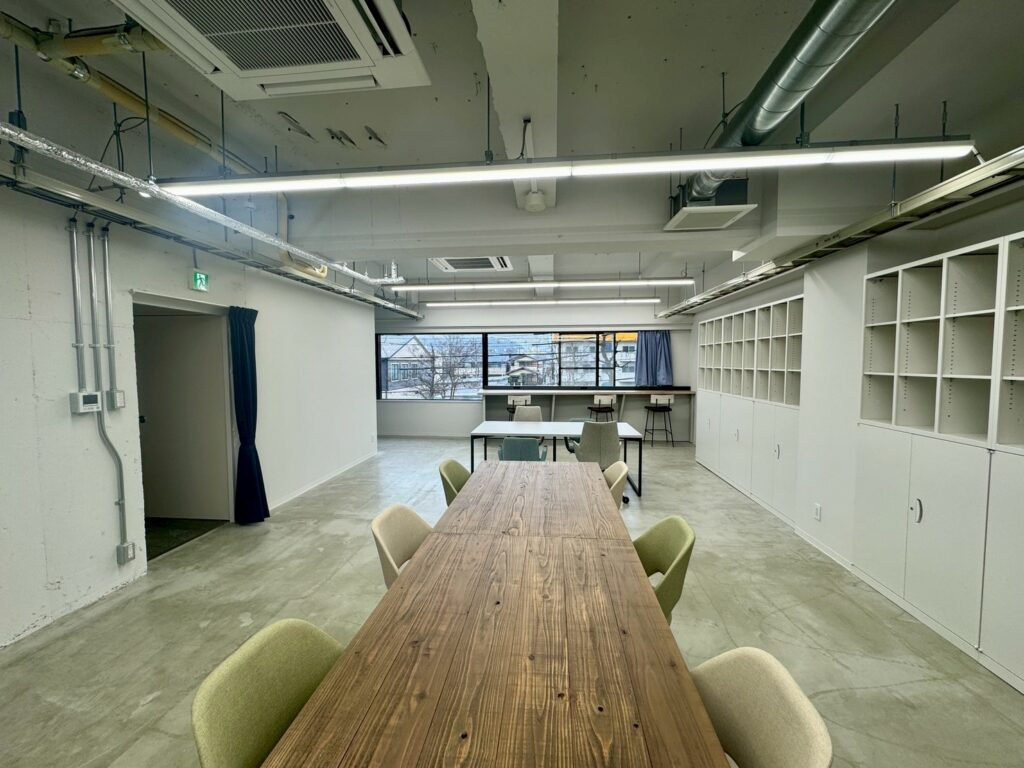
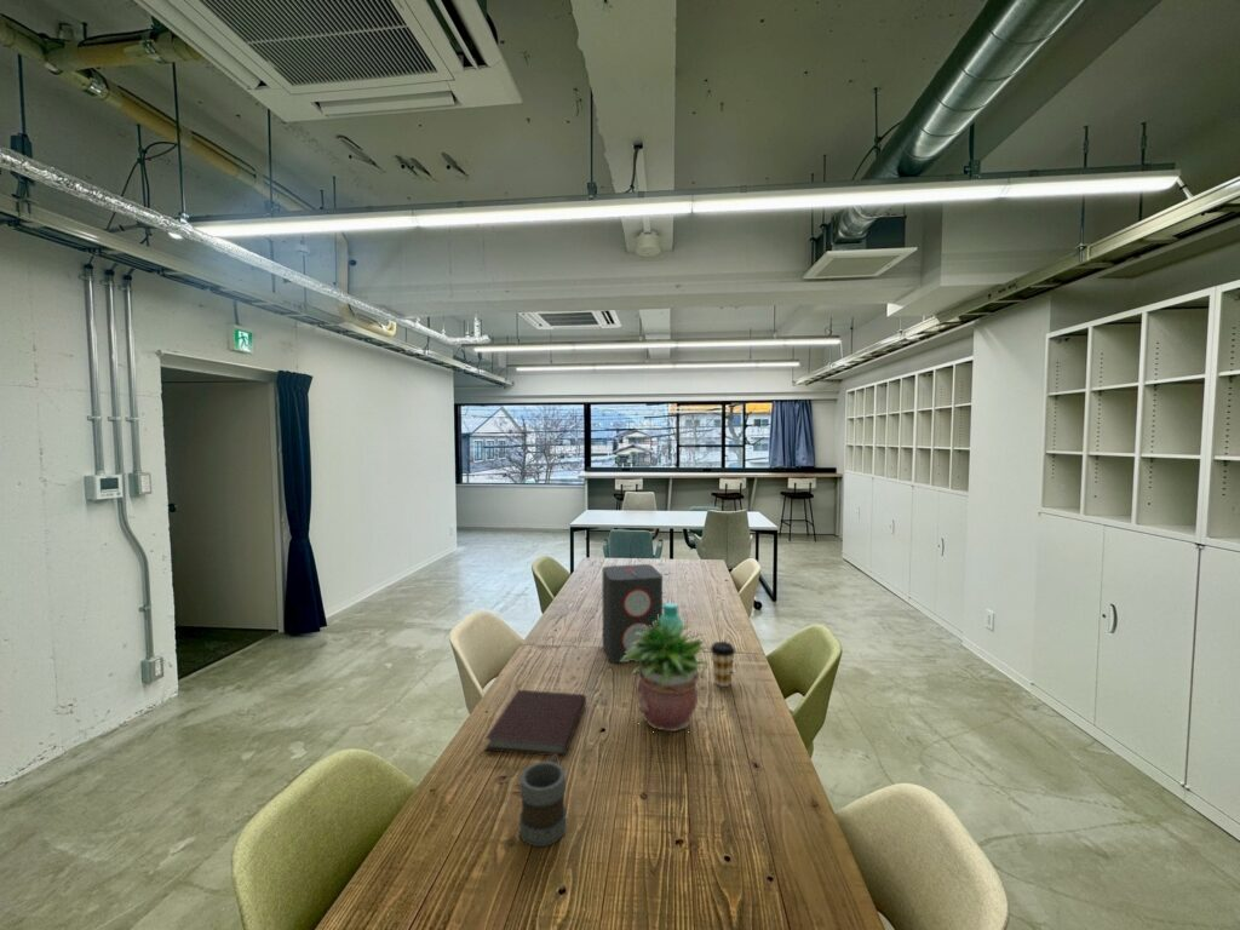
+ bottle (671, 632)
+ speaker (631, 610)
+ potted plant (668, 670)
+ coffee cup (722, 664)
+ mug (546, 793)
+ notebook (539, 719)
